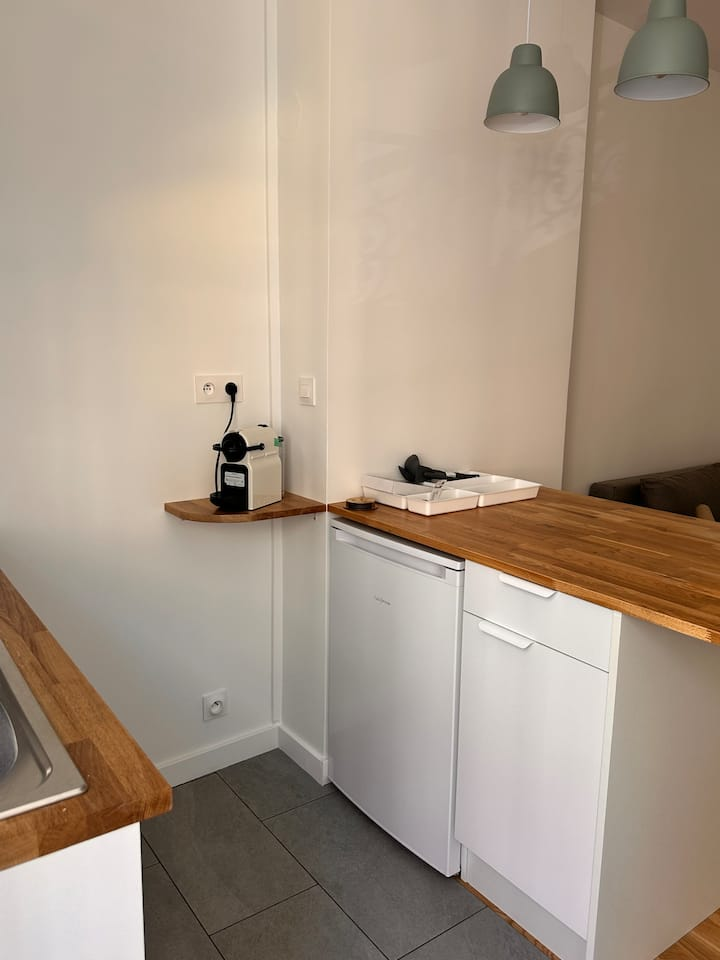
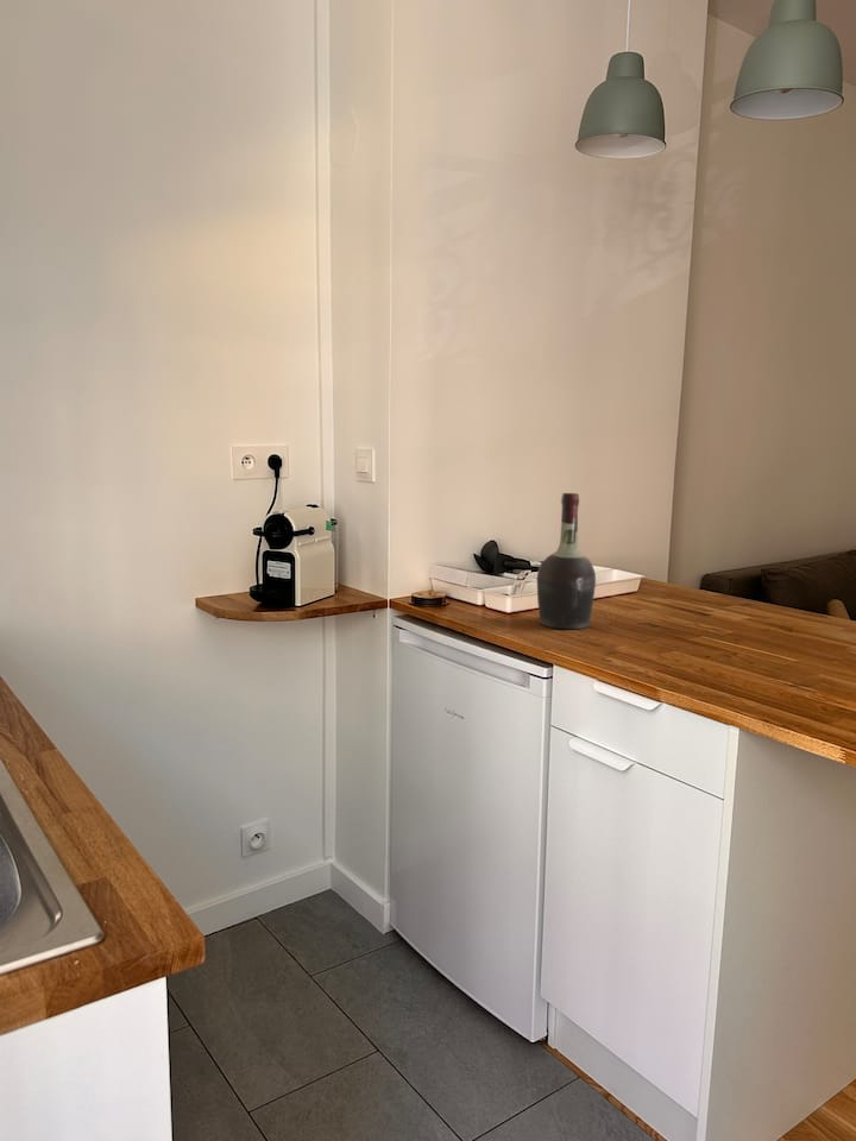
+ cognac bottle (567, 559)
